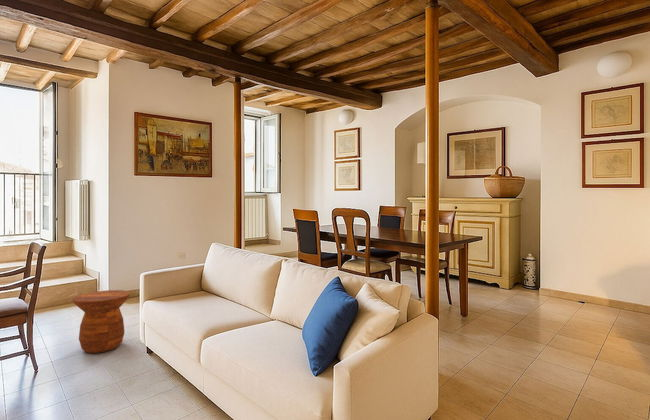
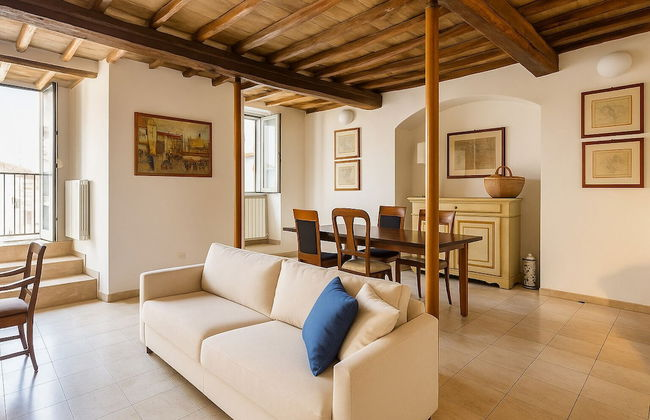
- side table (102, 321)
